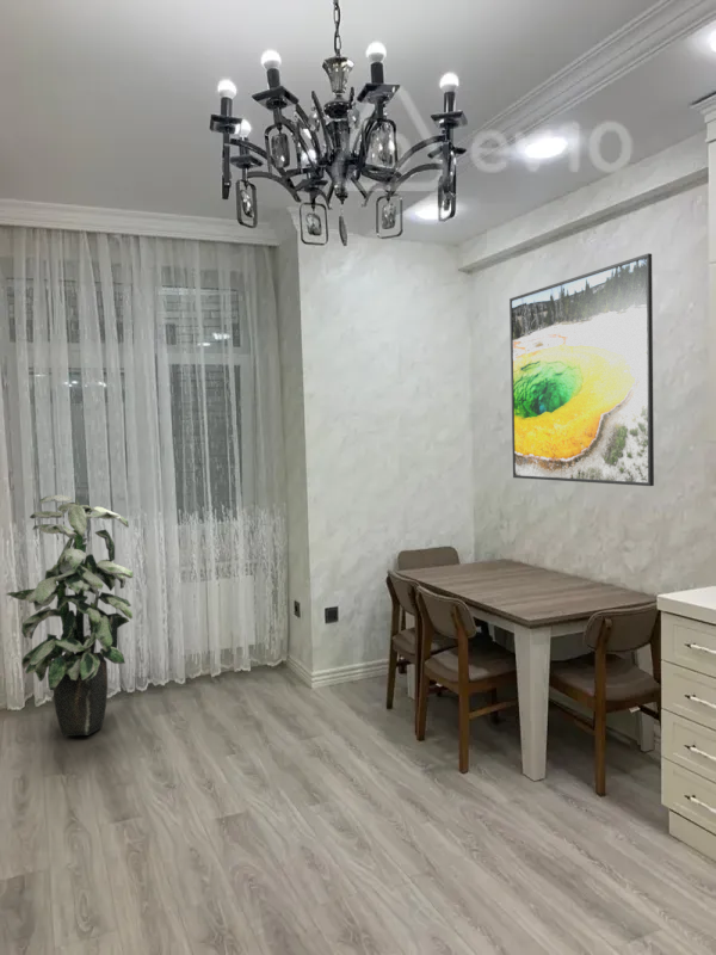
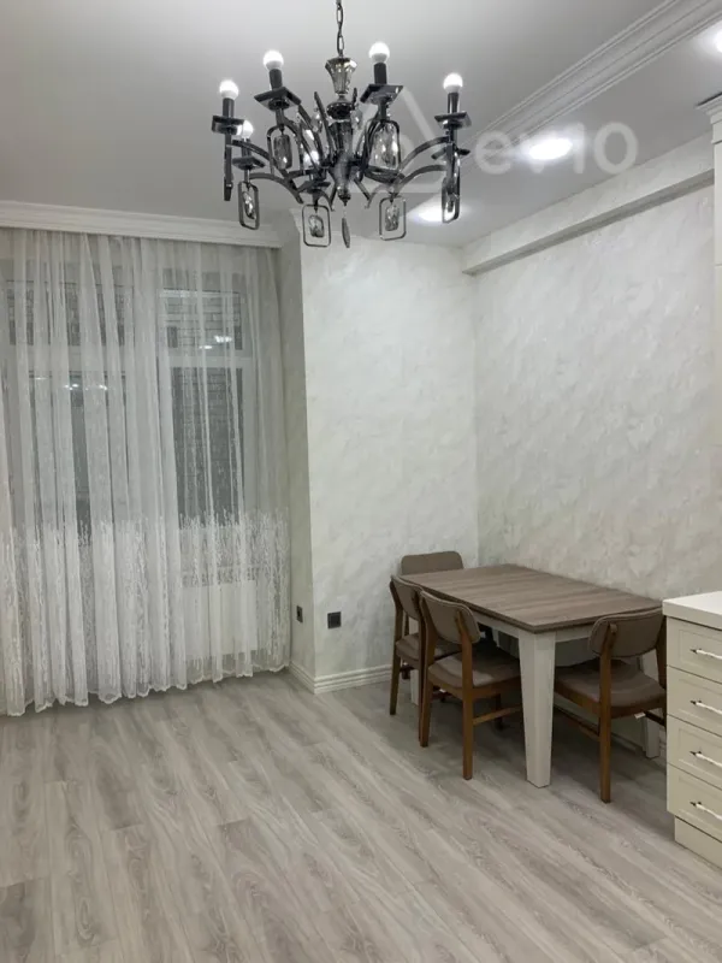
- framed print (573, 381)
- indoor plant (73, 611)
